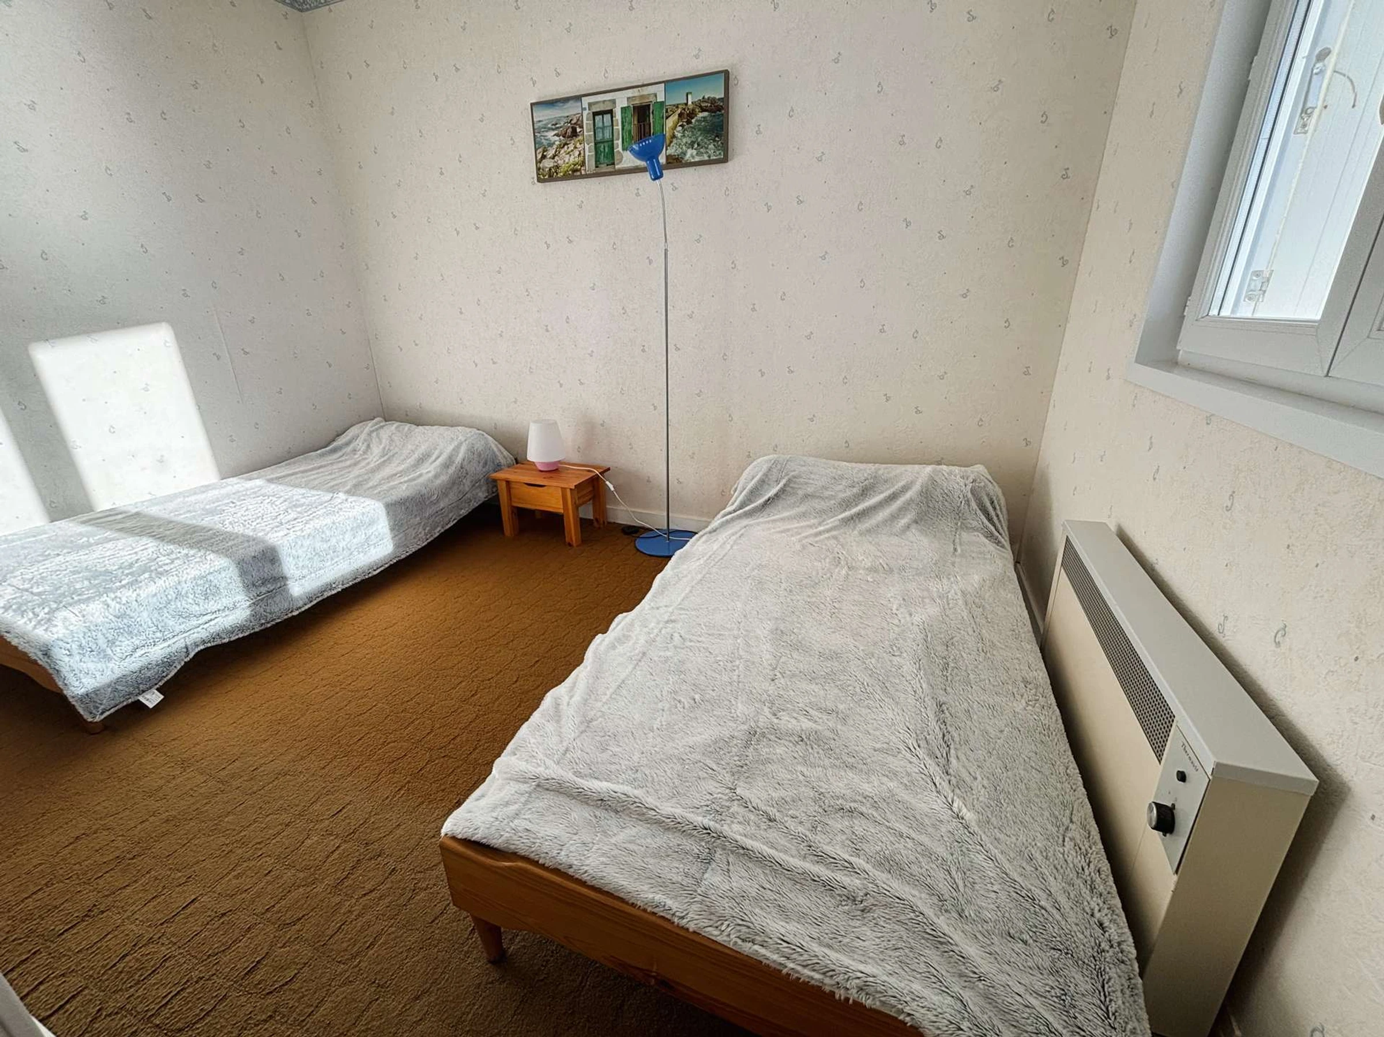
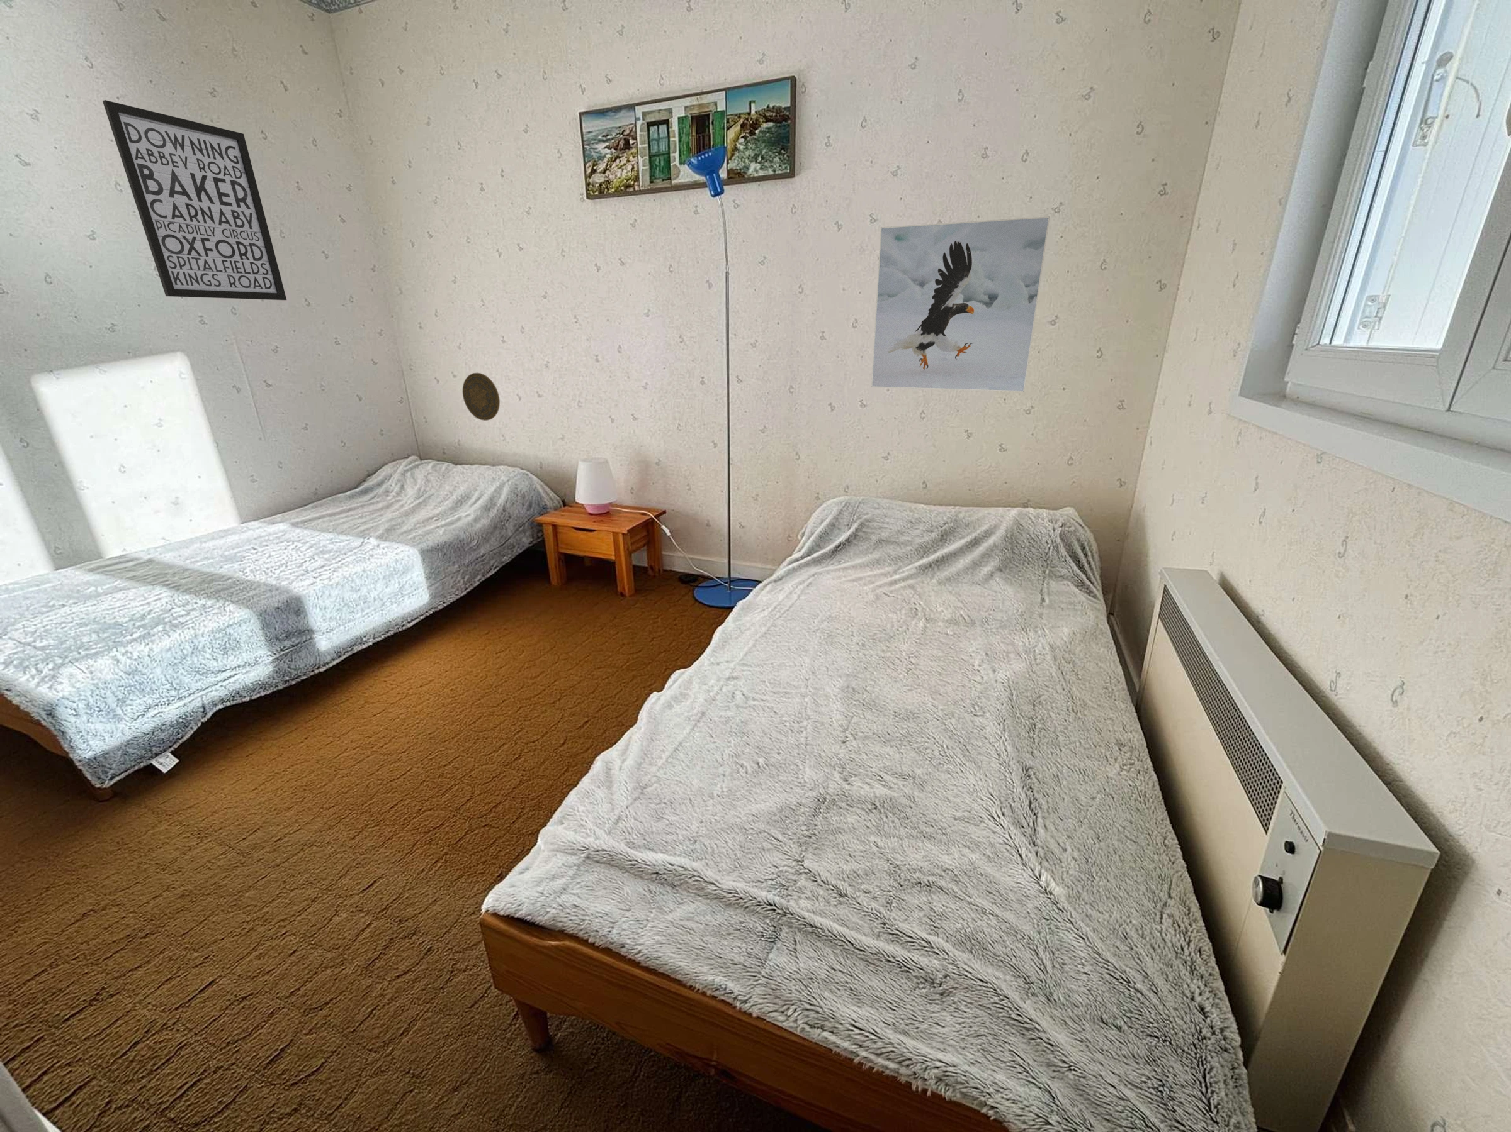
+ decorative plate (479, 397)
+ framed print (953, 309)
+ wall art (206, 213)
